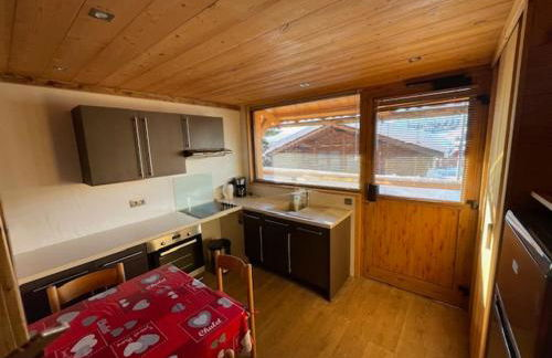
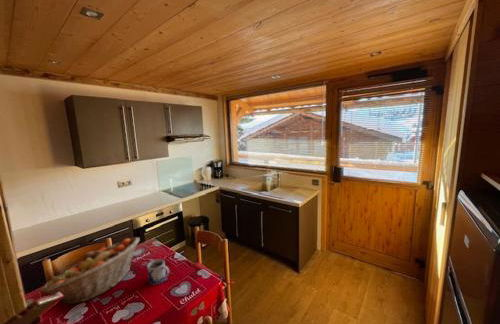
+ mug (158, 271)
+ fruit basket (98, 266)
